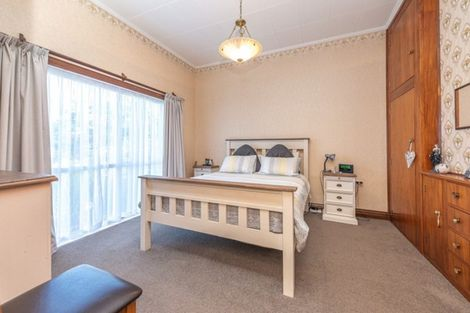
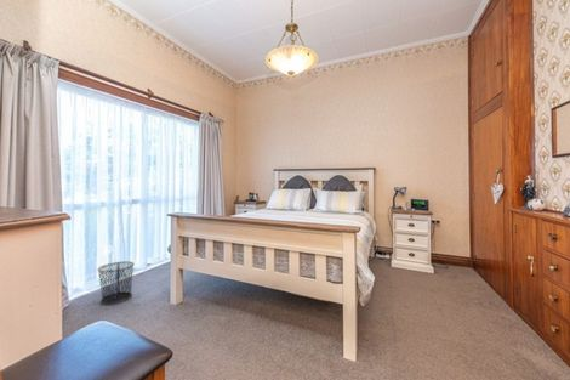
+ waste bin (116, 282)
